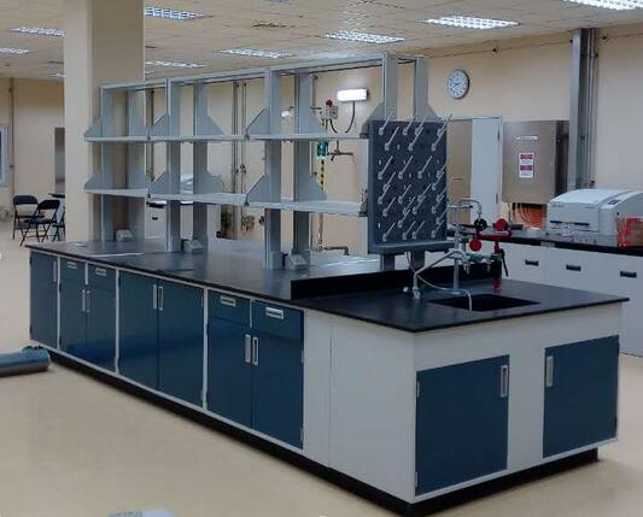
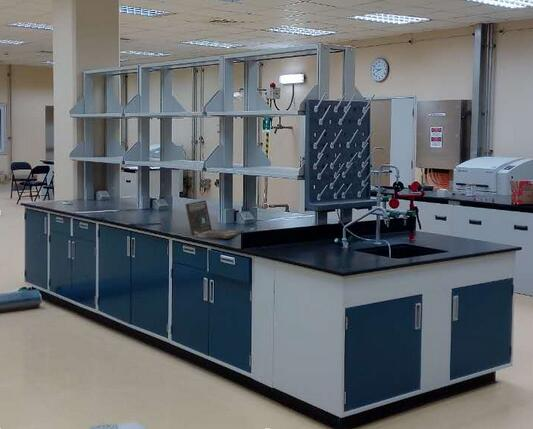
+ laptop (209, 219)
